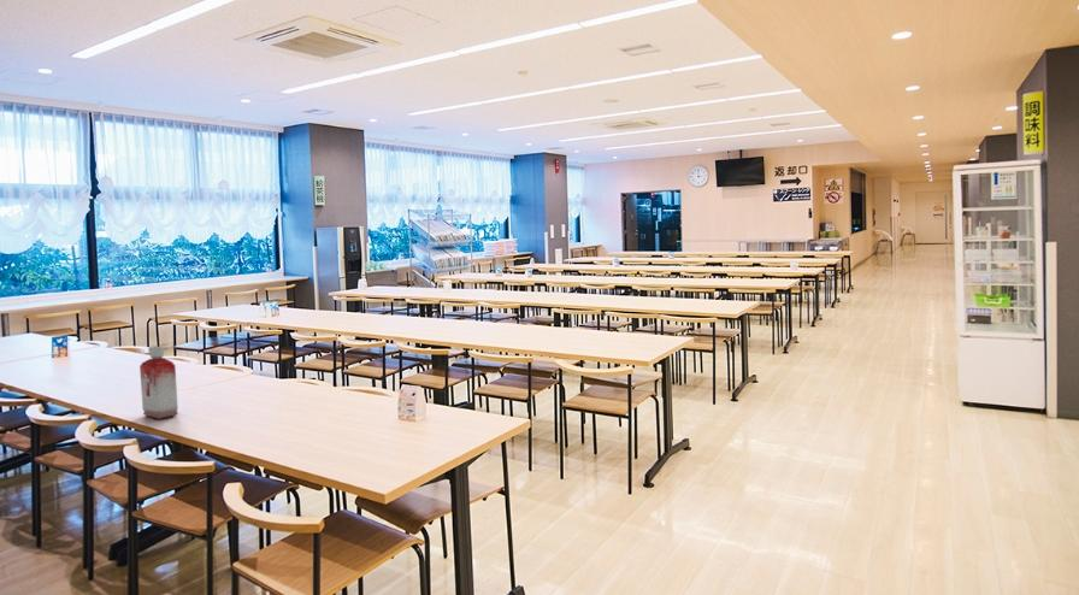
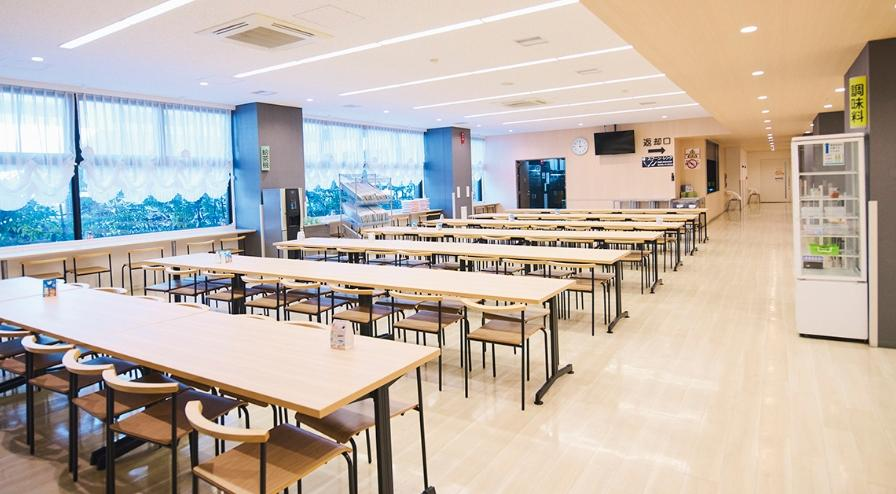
- bottle (158, 381)
